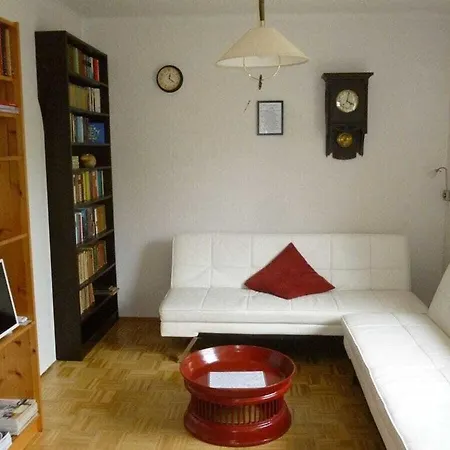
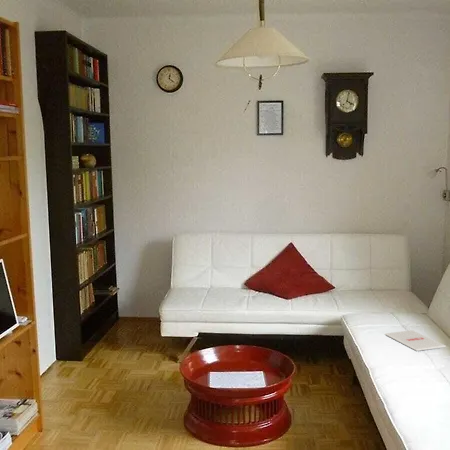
+ magazine (414, 340)
